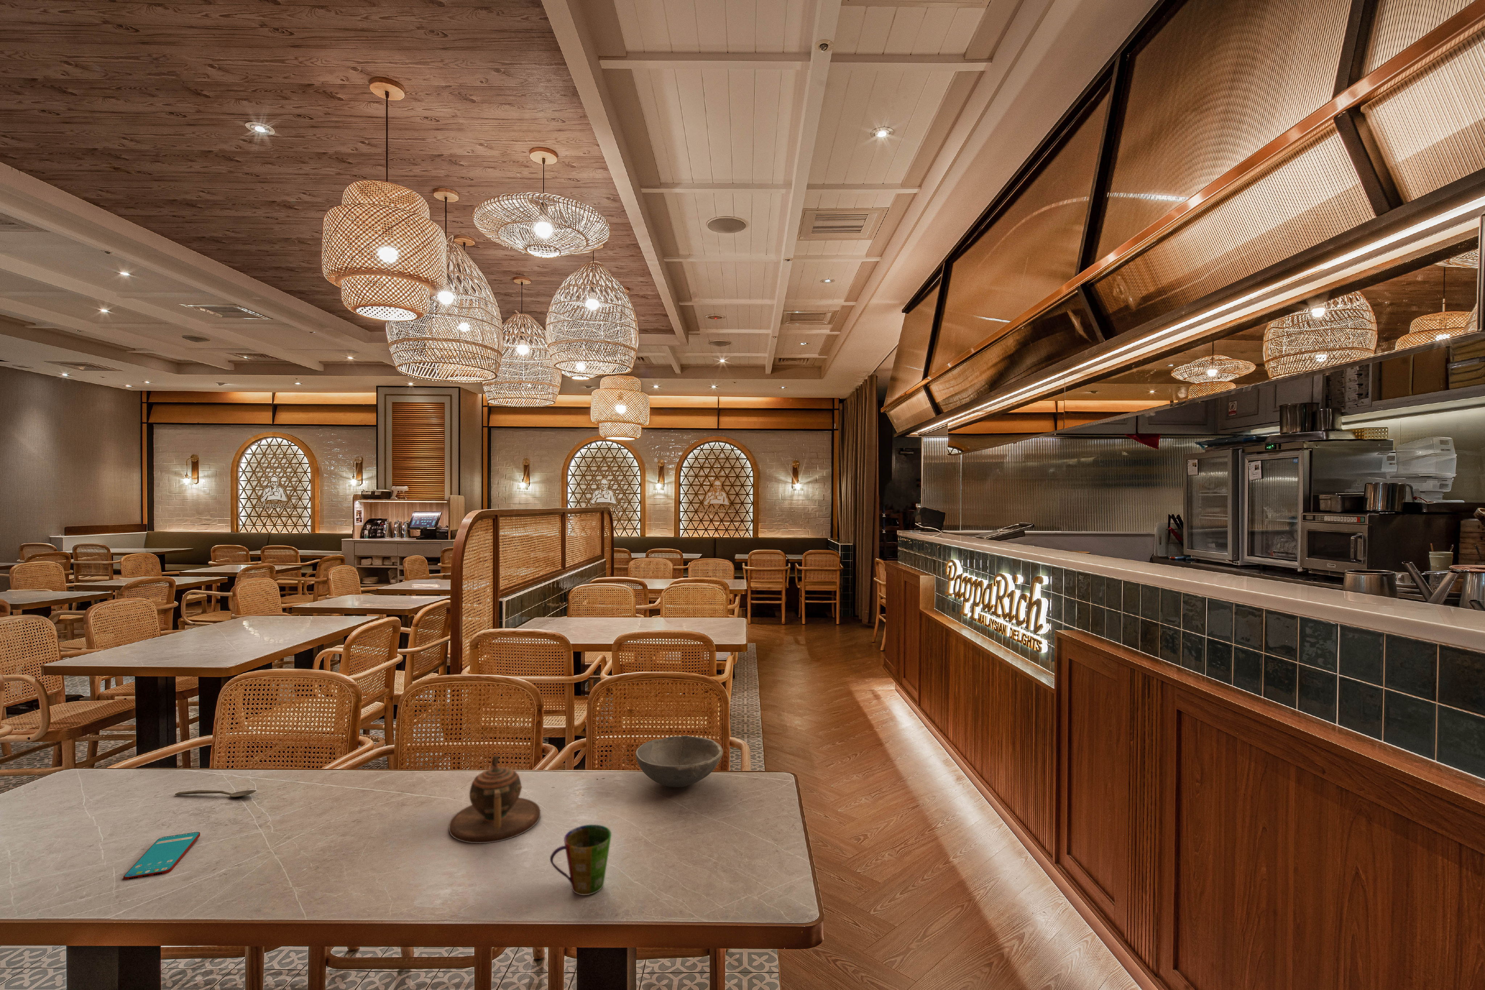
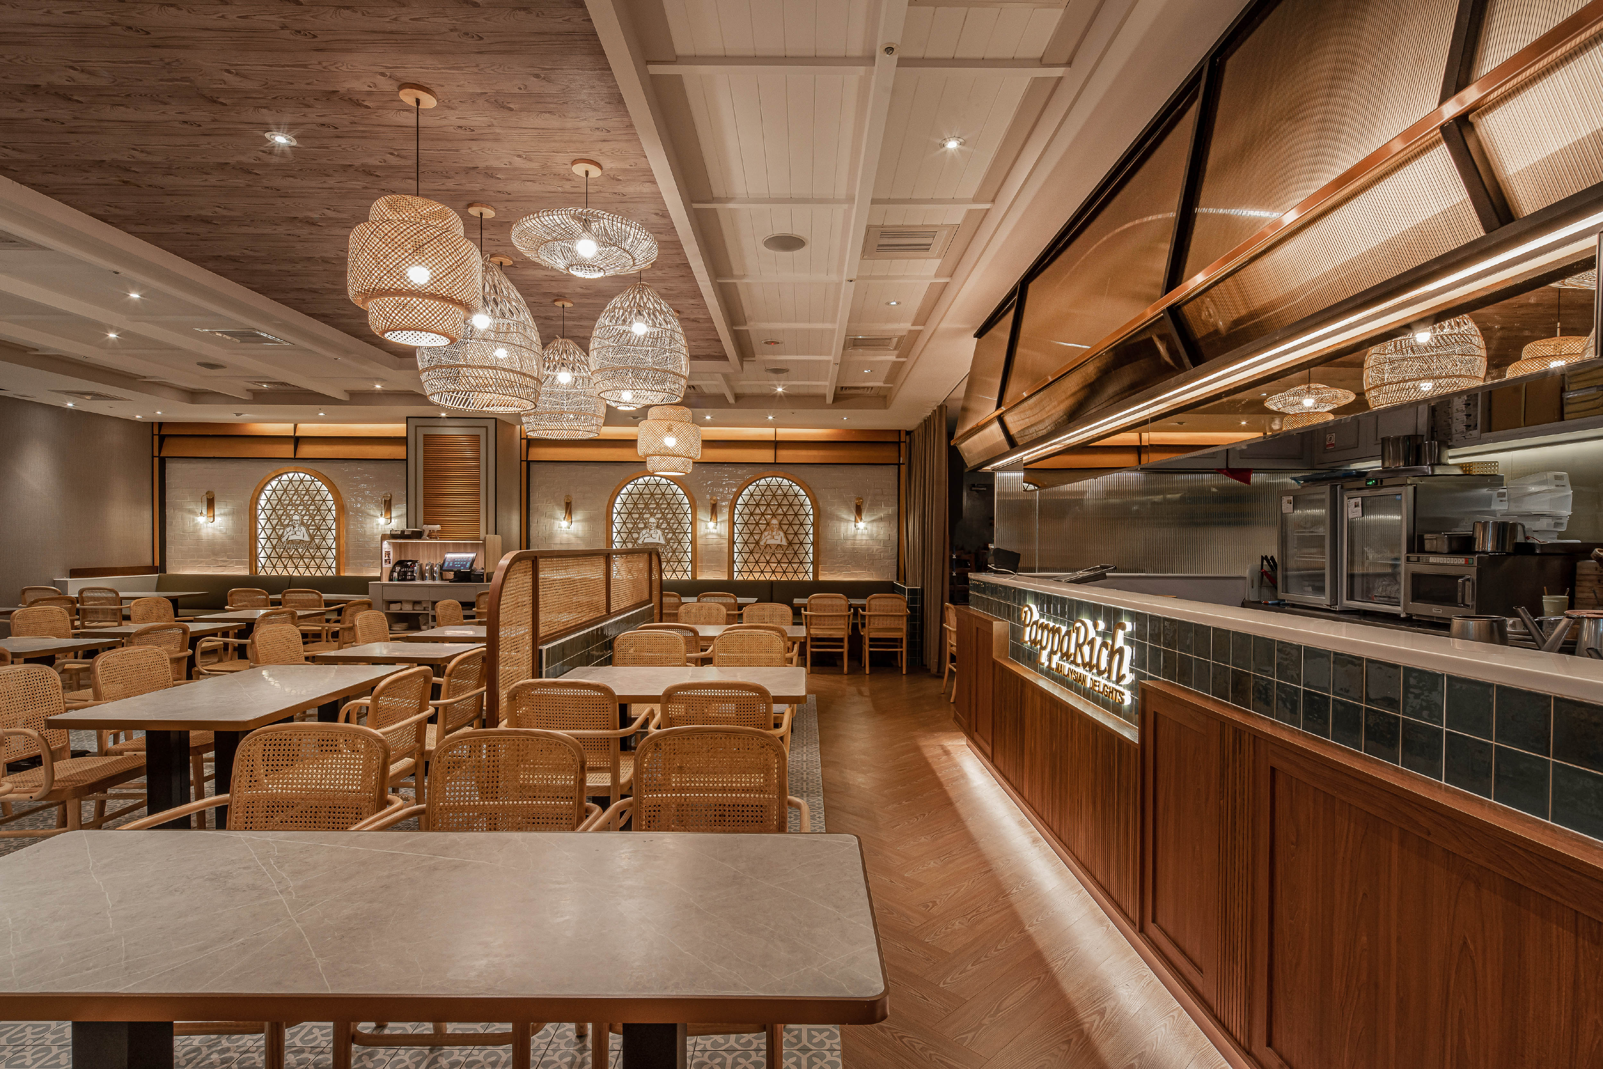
- teapot (496, 789)
- smartphone (164, 854)
- spoon (215, 792)
- cup (581, 863)
- bowl (680, 766)
